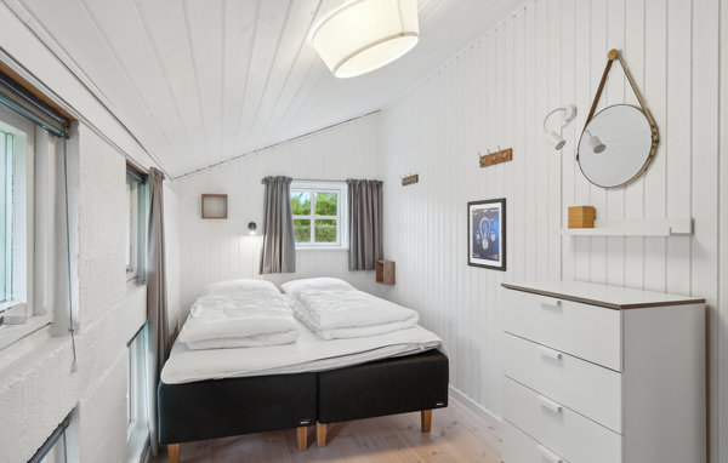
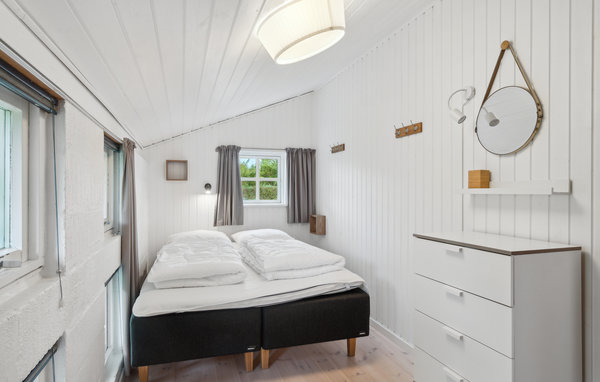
- wall art (485, 234)
